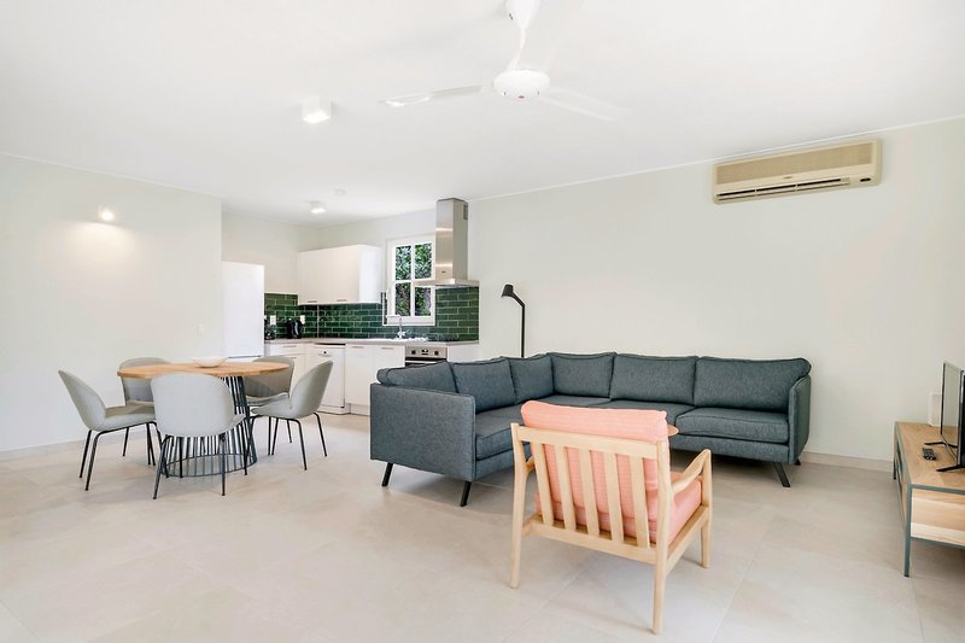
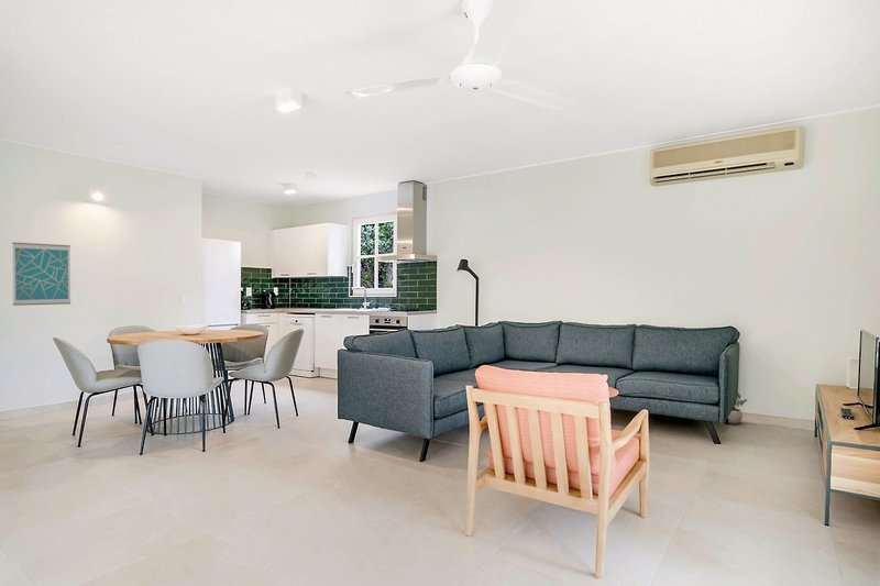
+ potted plant (735, 405)
+ wall art (42, 274)
